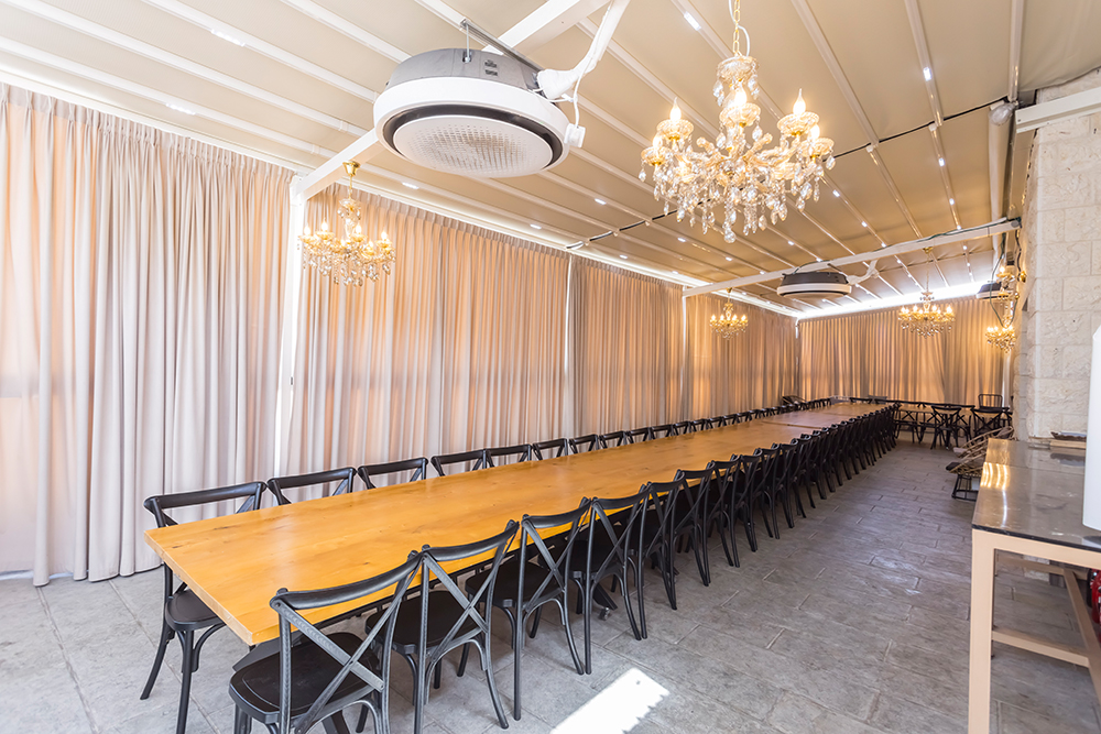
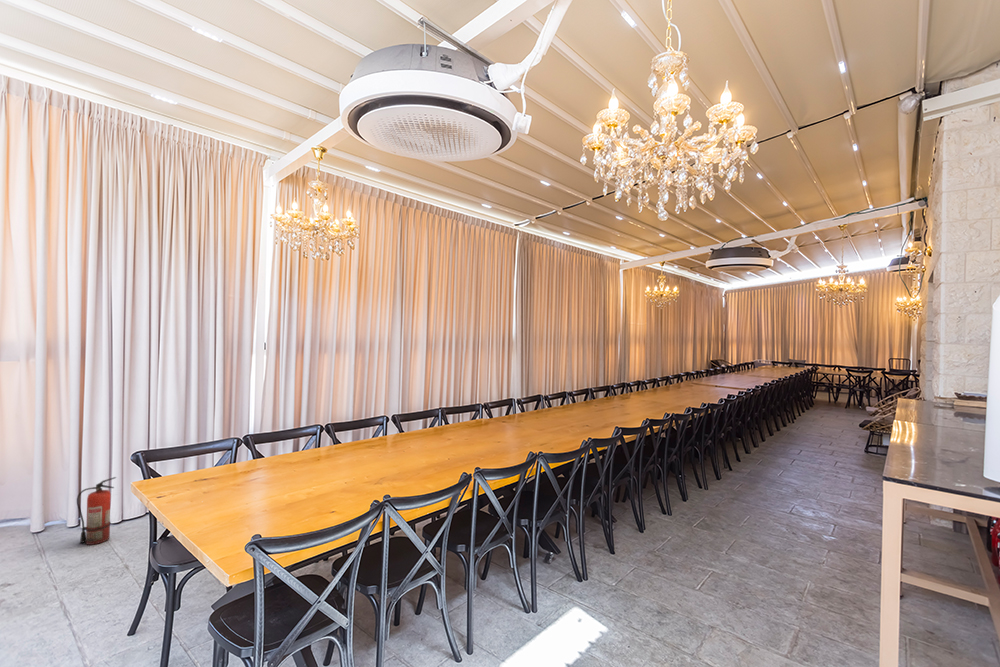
+ fire extinguisher (96, 509)
